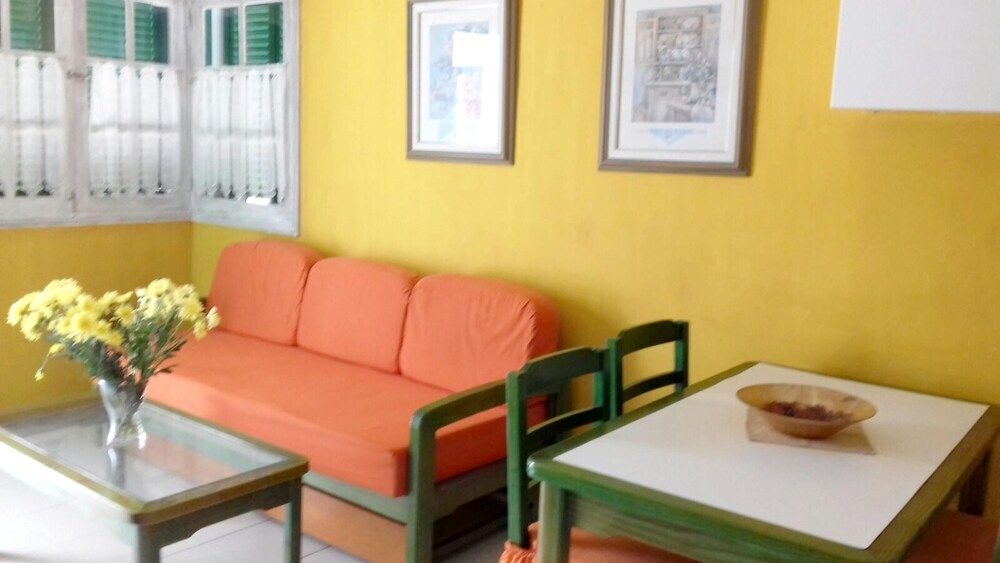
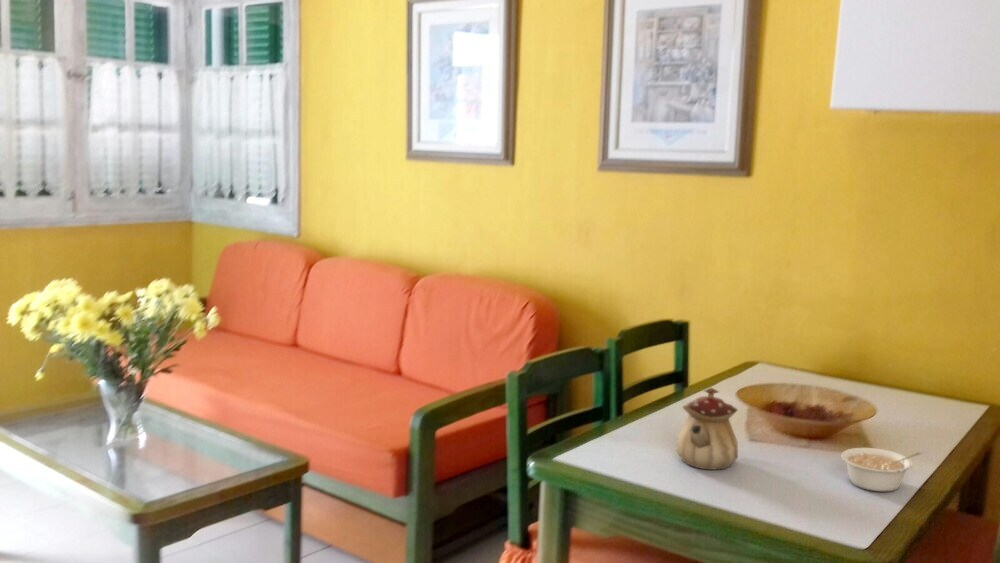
+ legume (877, 467)
+ teapot (710, 423)
